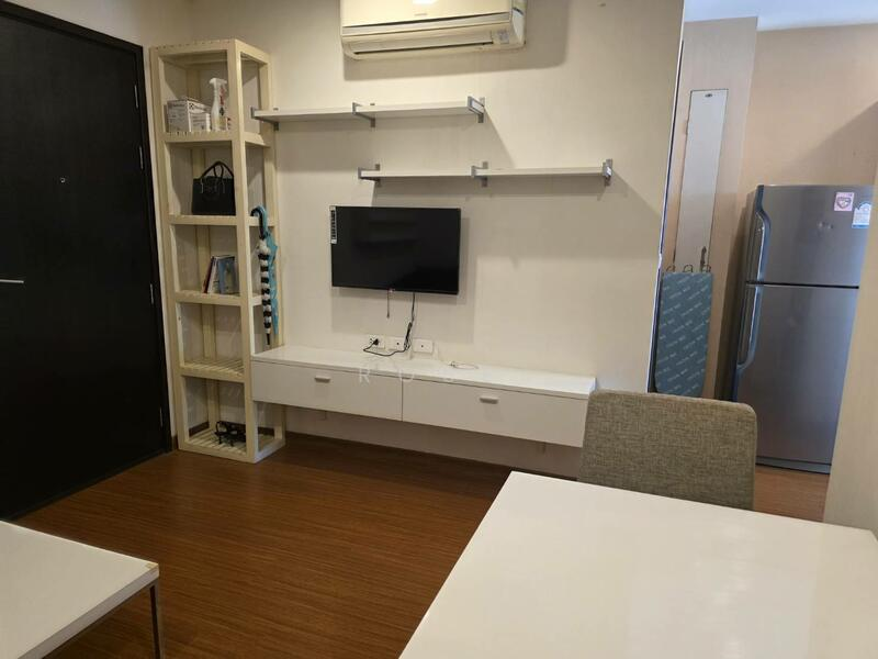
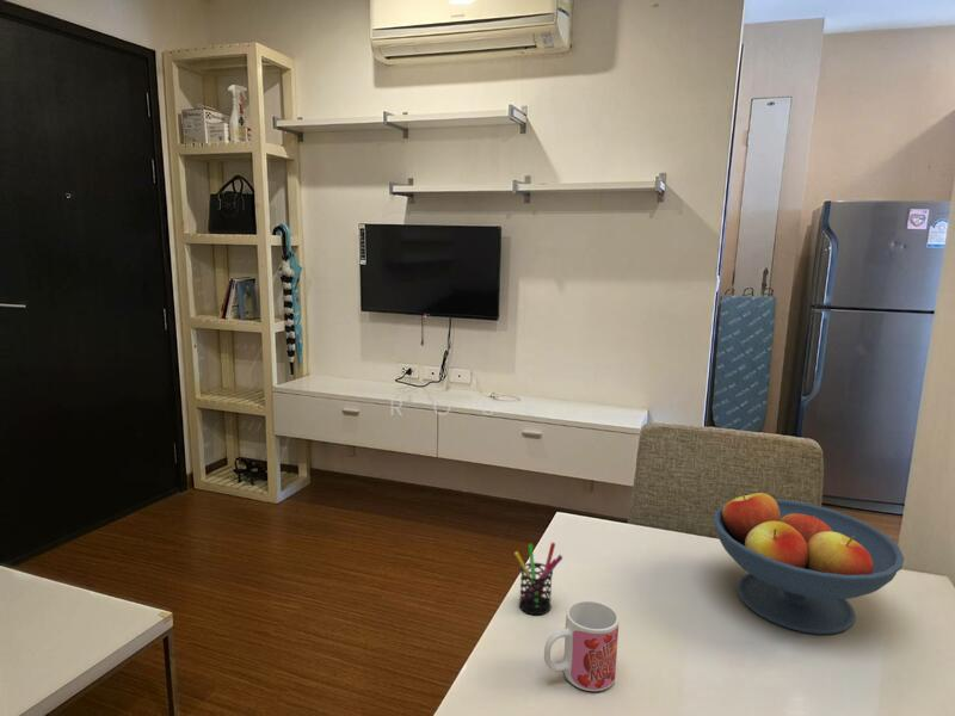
+ fruit bowl (799, 555)
+ mug (579, 644)
+ pen holder (536, 573)
